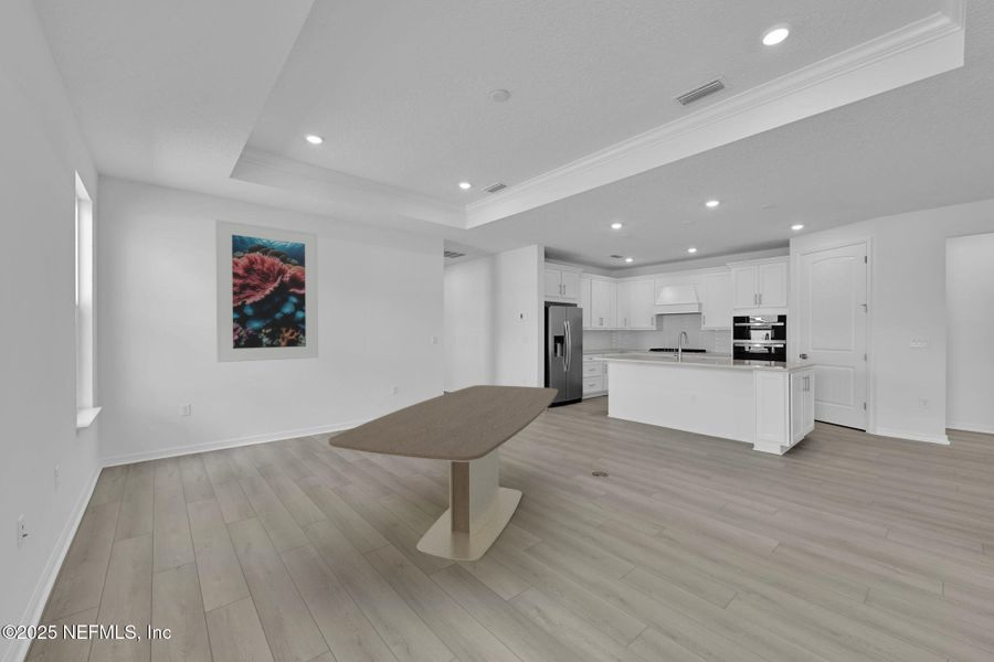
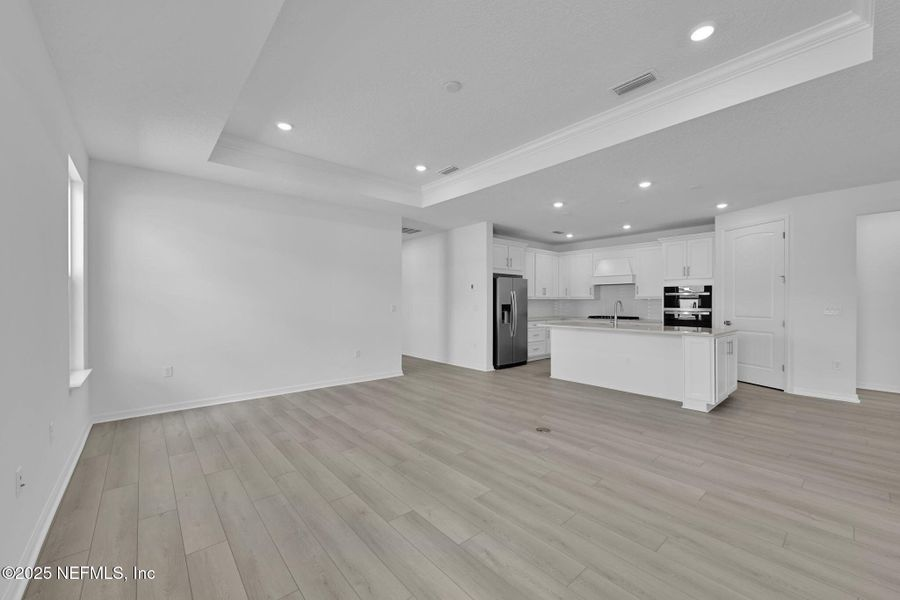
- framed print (271, 293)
- dining table (476, 461)
